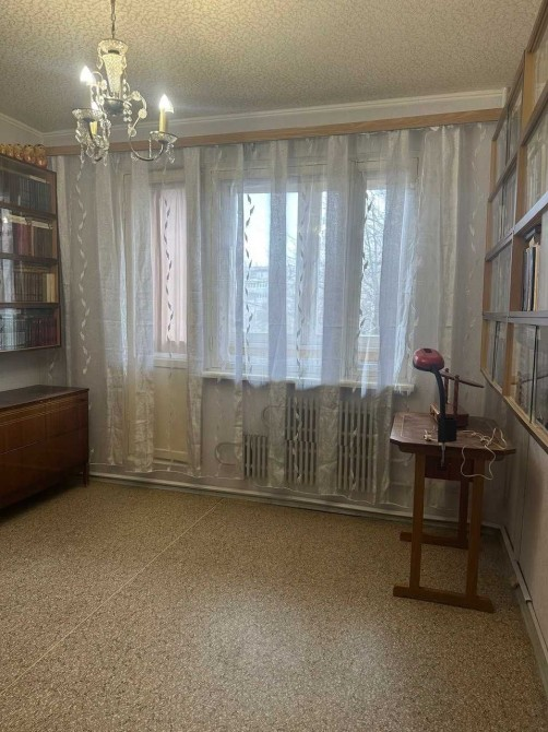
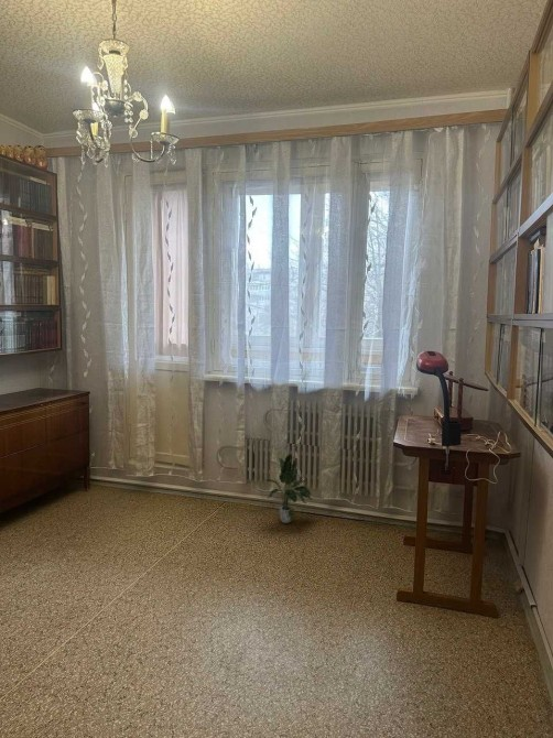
+ potted plant (286, 490)
